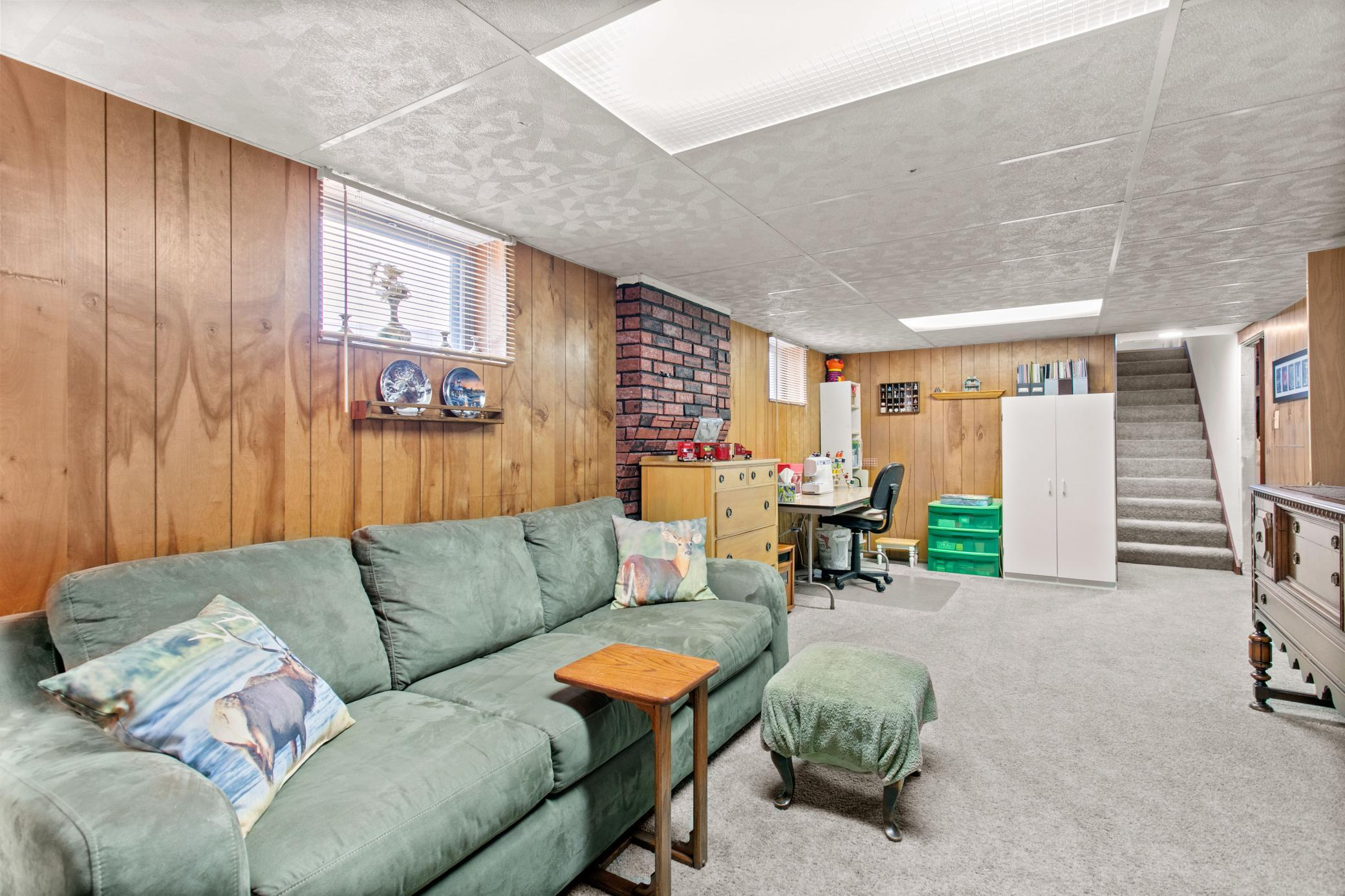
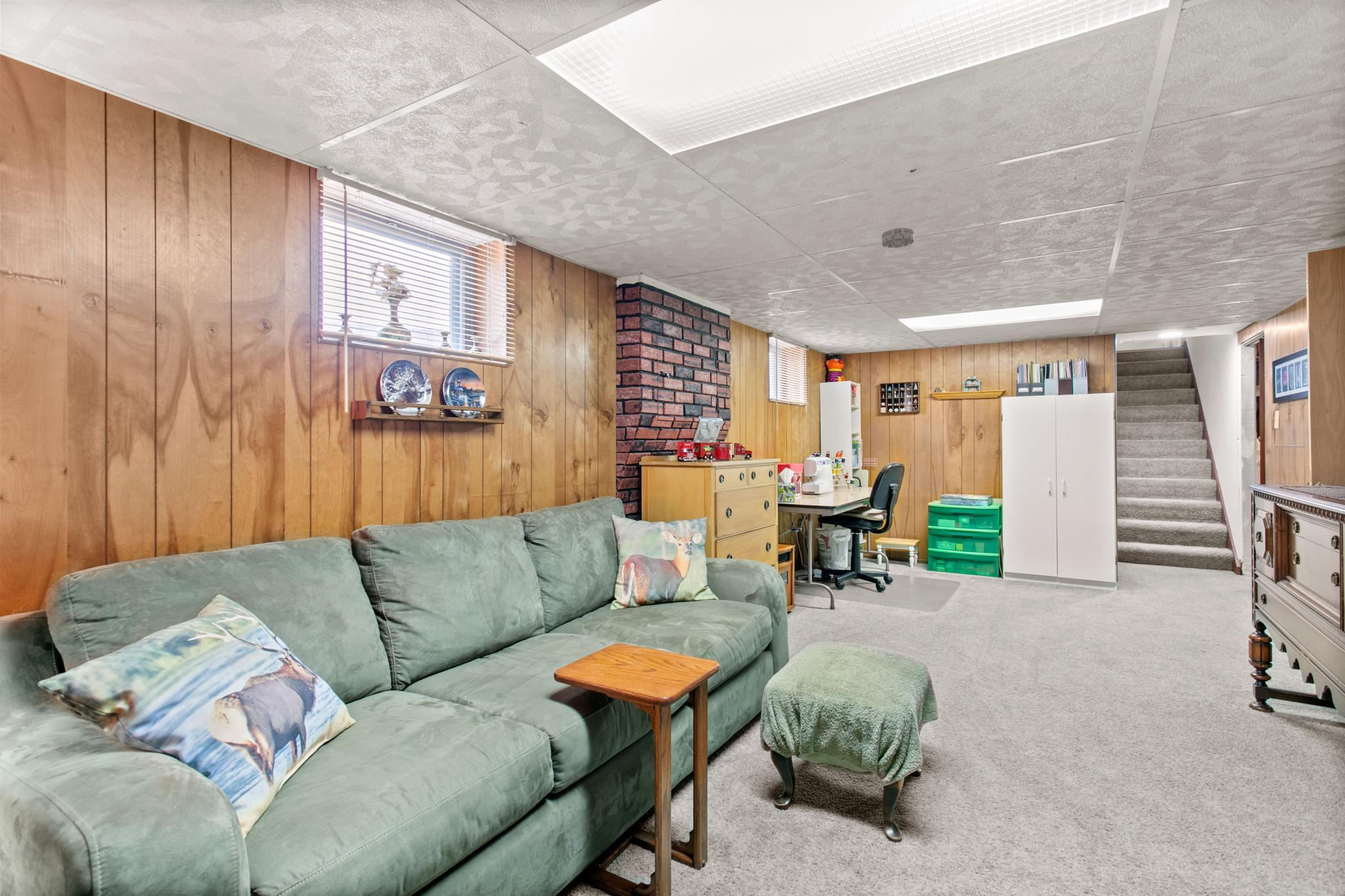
+ smoke detector (898, 237)
